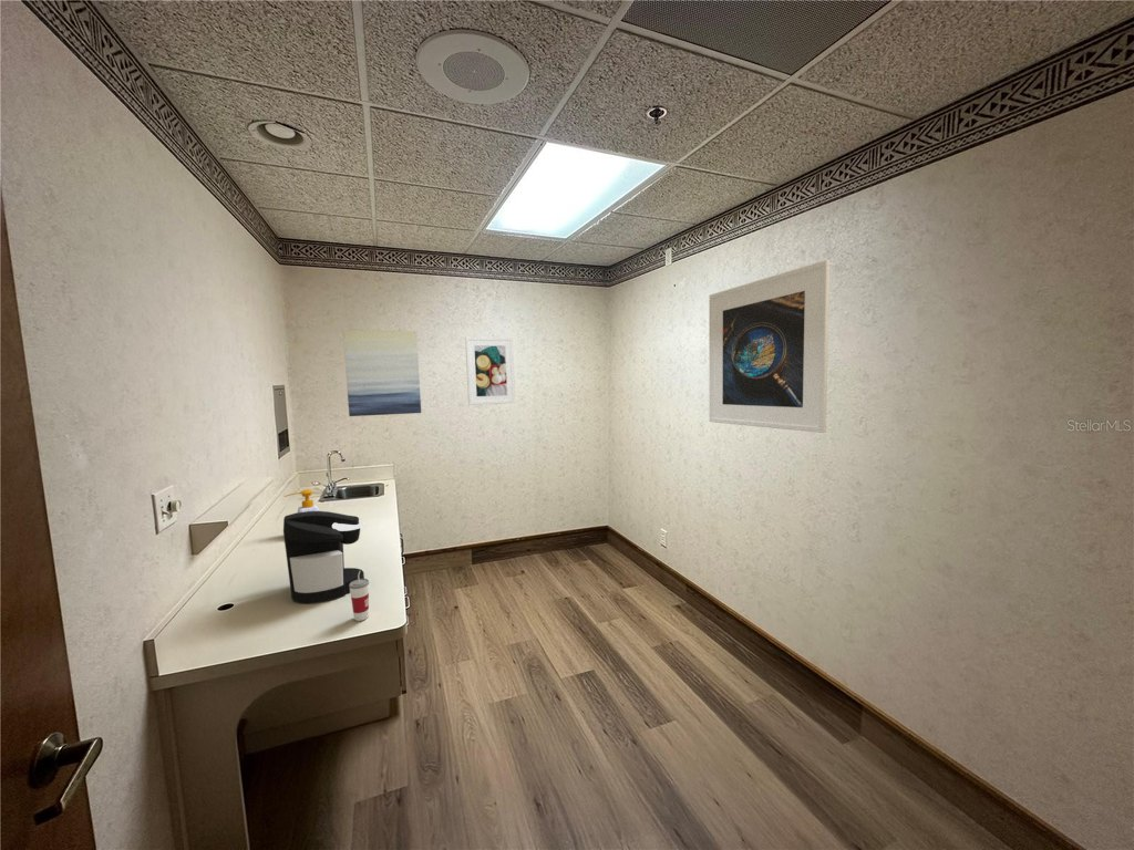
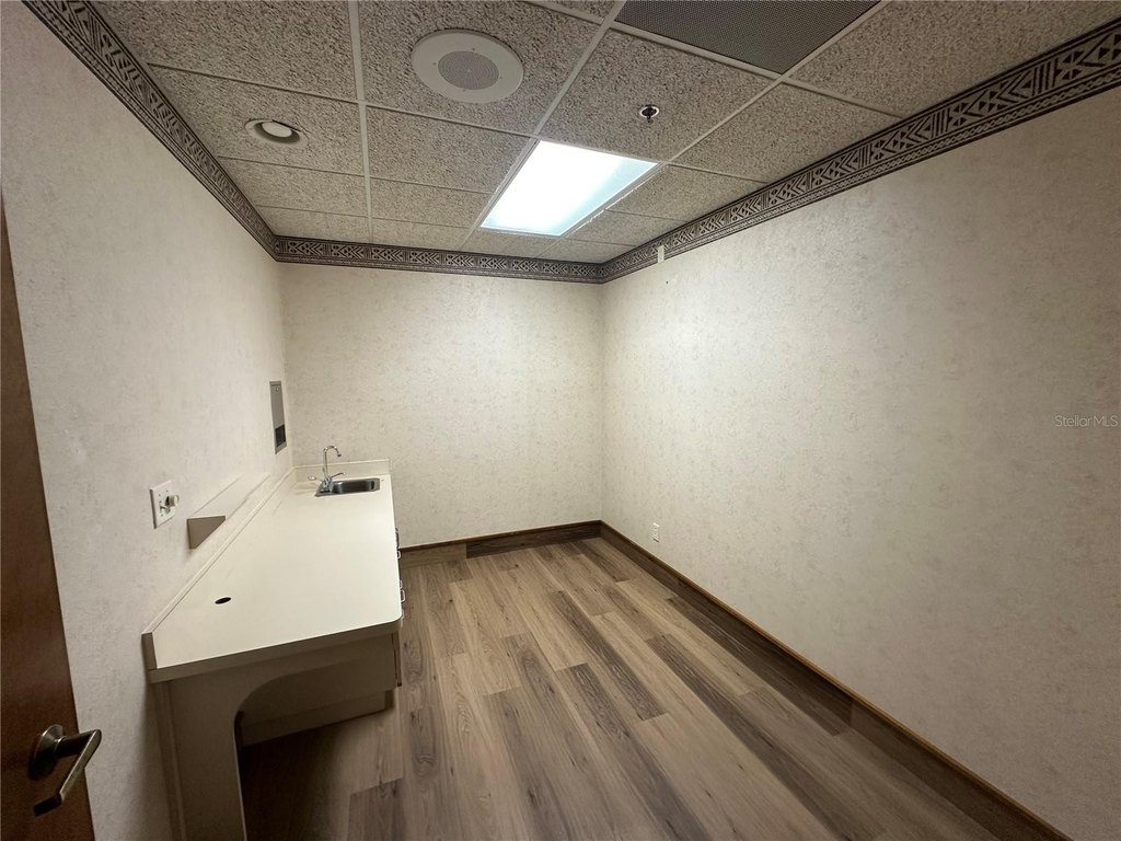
- soap bottle (302, 511)
- cup (359, 593)
- wall art (383, 373)
- coffee maker (327, 549)
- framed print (491, 371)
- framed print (759, 354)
